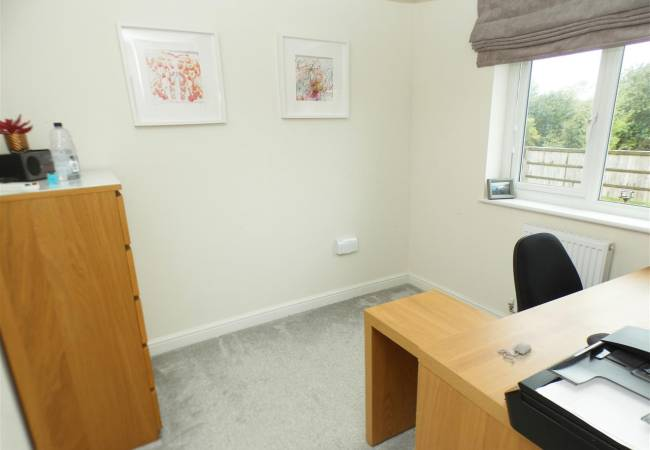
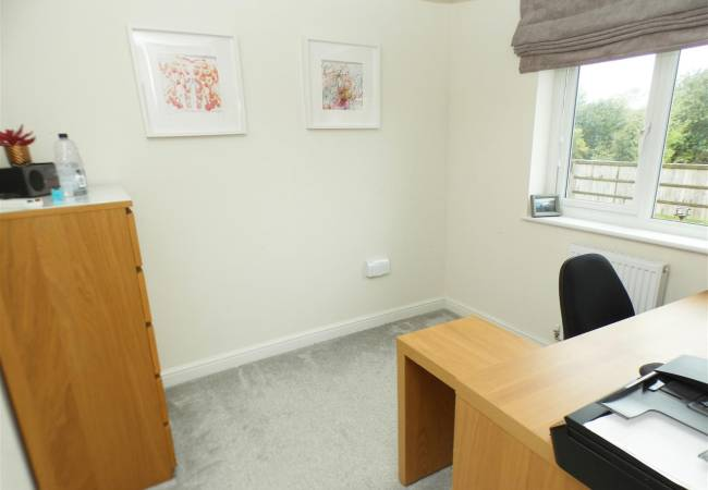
- computer mouse (515, 348)
